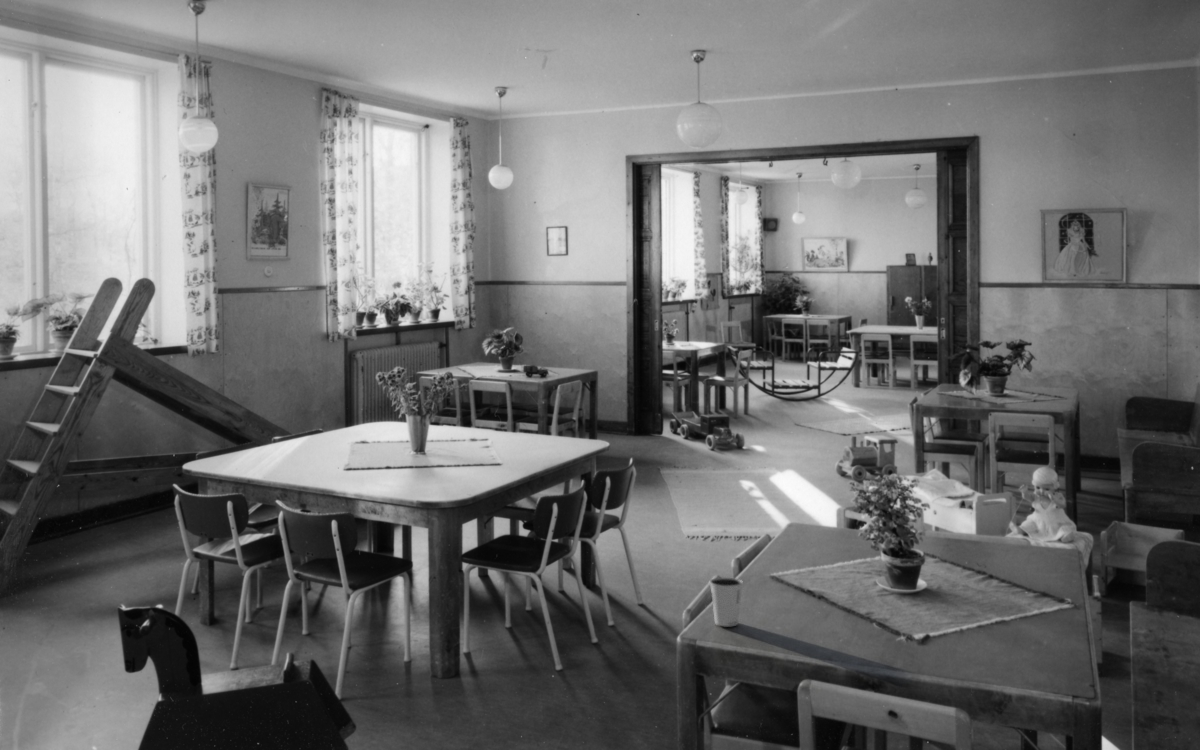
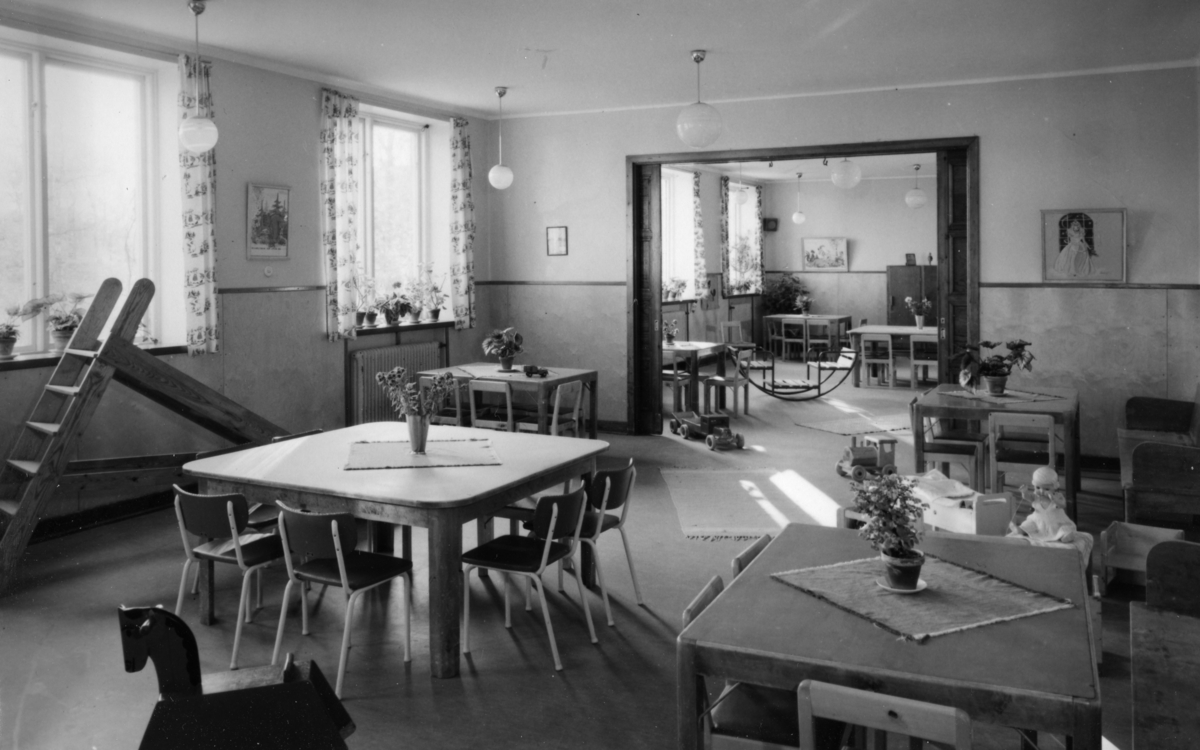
- dixie cup (726, 602)
